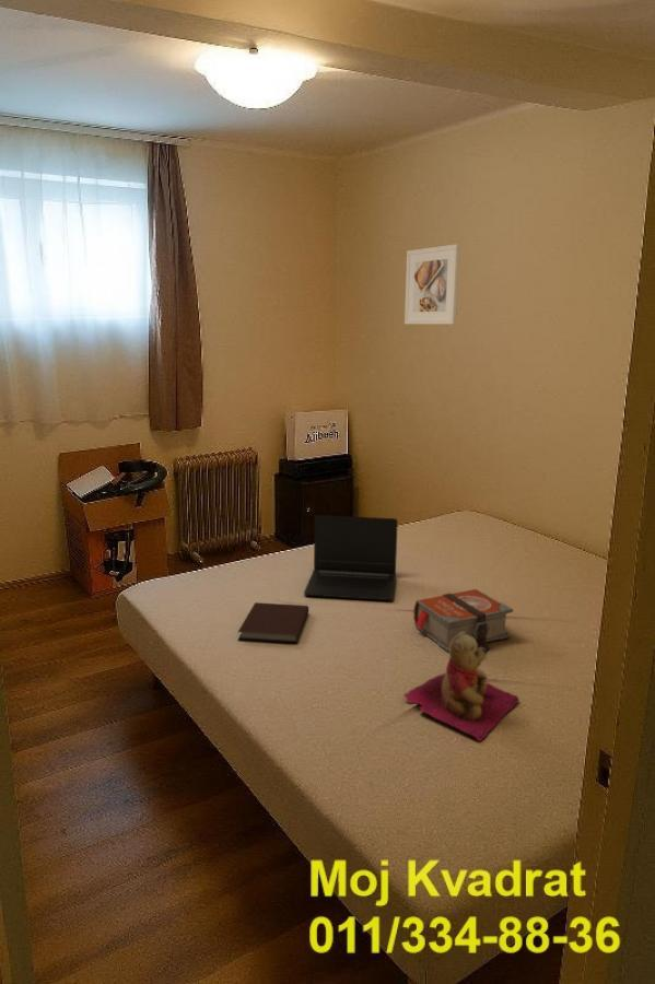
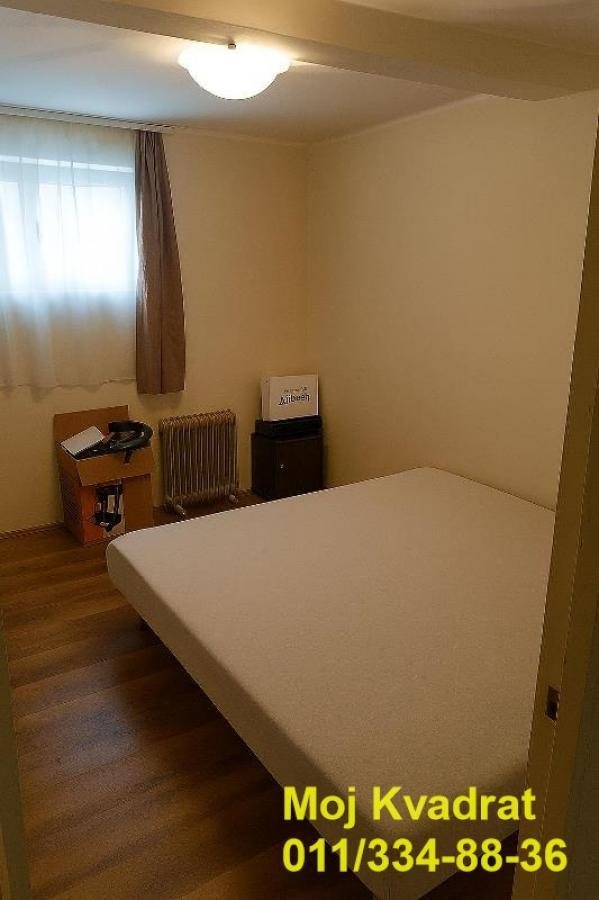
- bible (463, 620)
- notebook (274, 621)
- laptop (351, 555)
- teddy bear (464, 671)
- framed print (430, 286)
